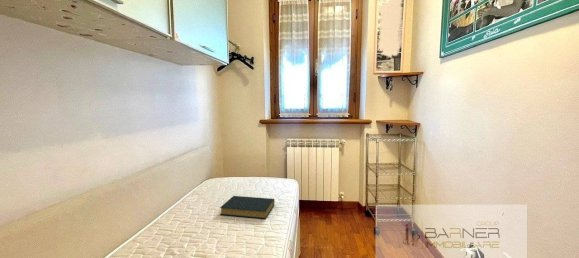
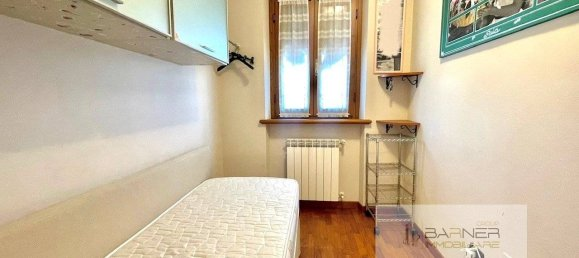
- hardback book (248, 206)
